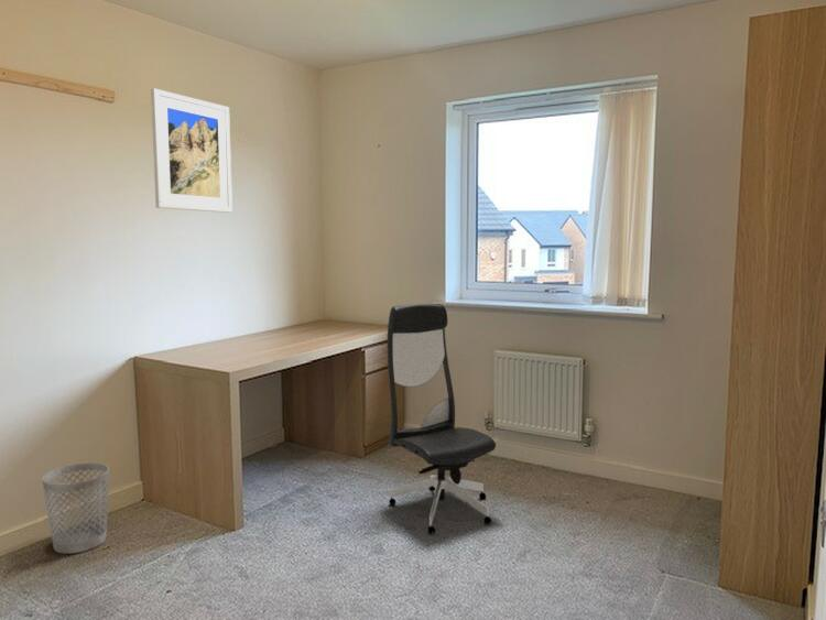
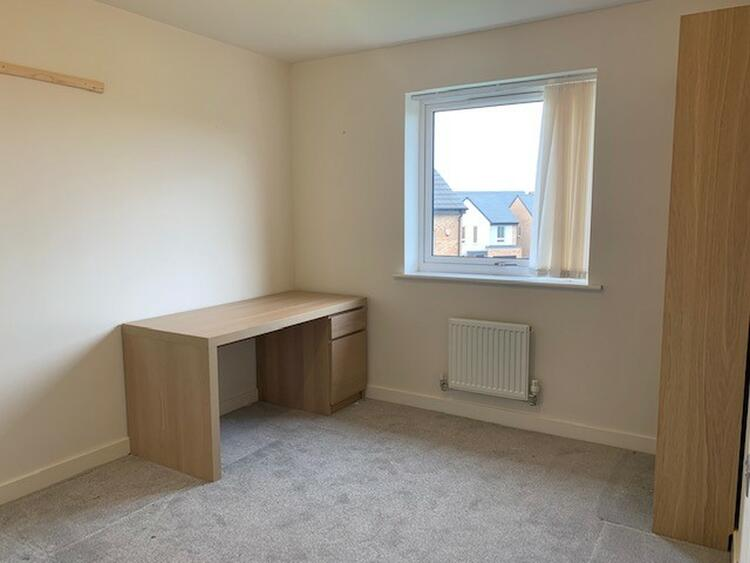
- office chair (448, 409)
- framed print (194, 154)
- wastebasket (78, 508)
